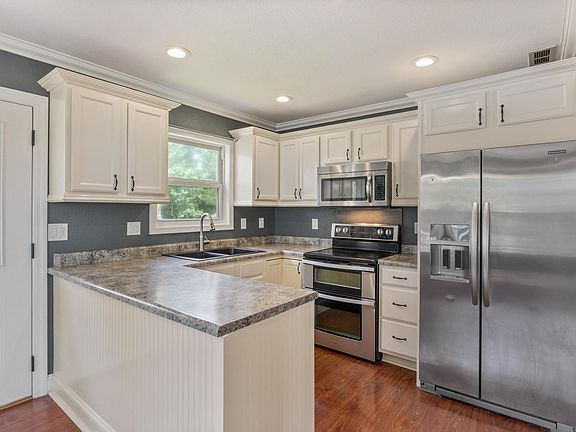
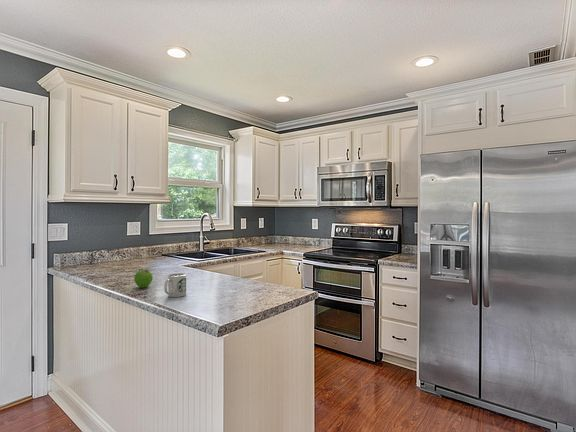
+ mug (174, 285)
+ fruit (143, 277)
